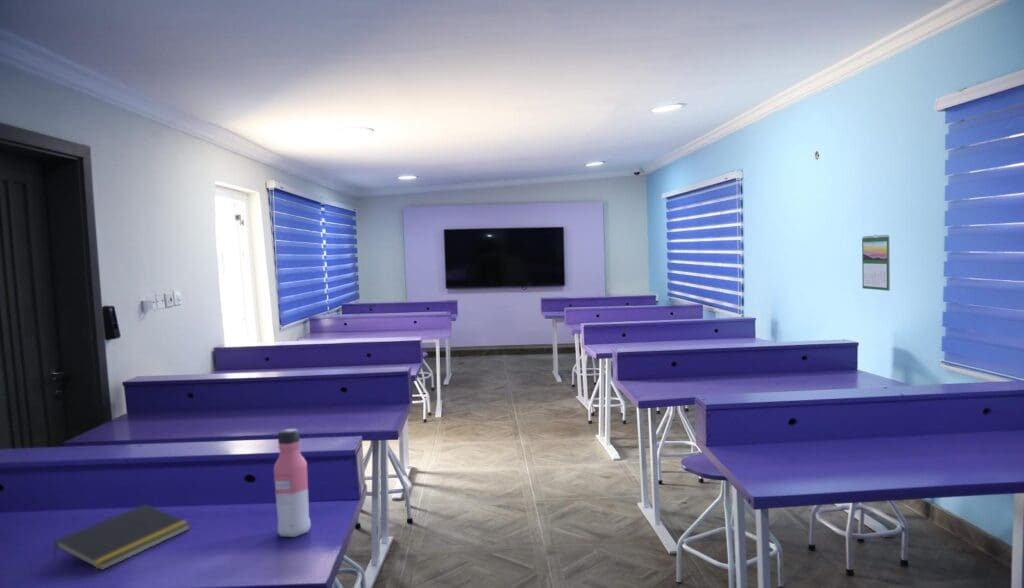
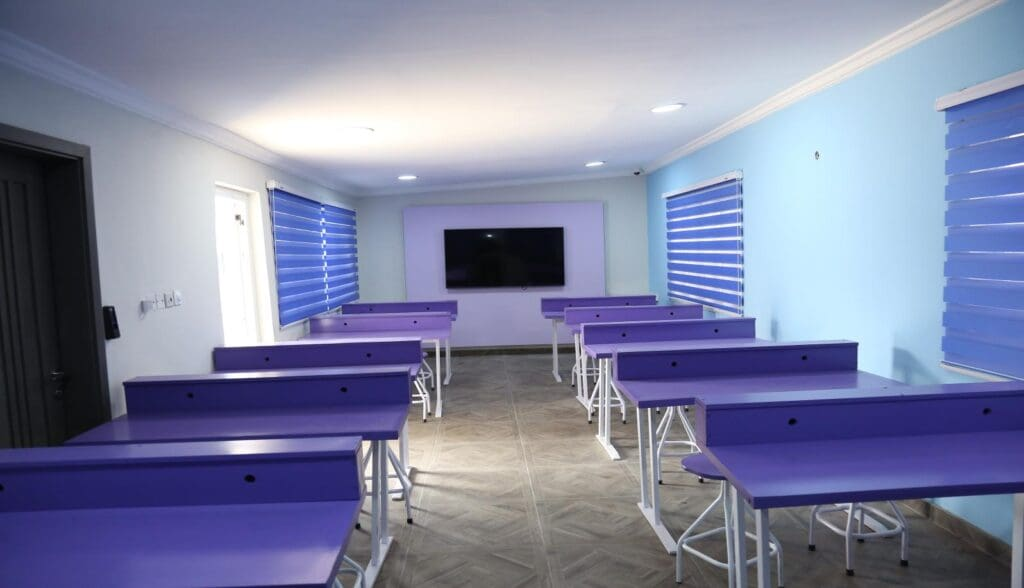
- water bottle (291, 481)
- calendar (875, 262)
- notepad (125, 534)
